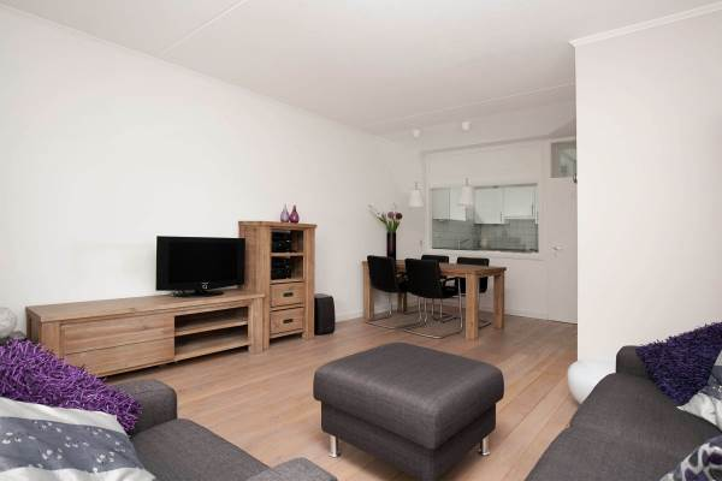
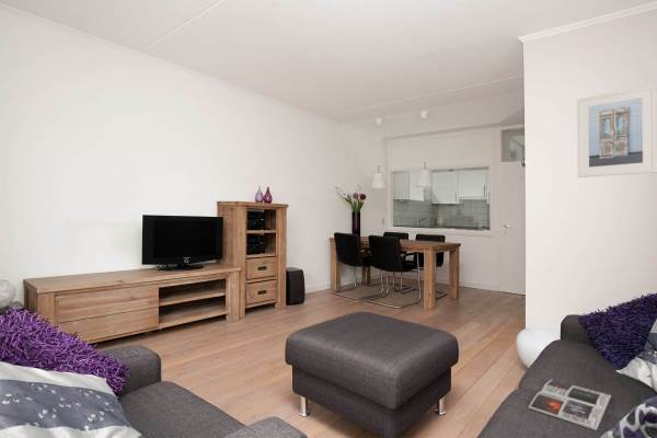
+ magazine (570, 400)
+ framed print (614, 134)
